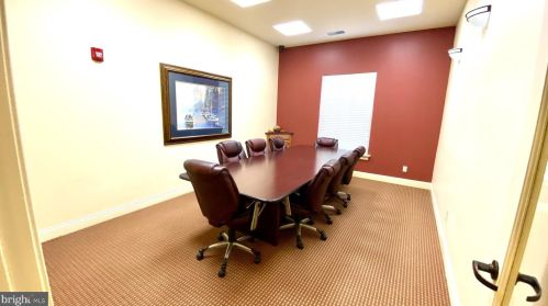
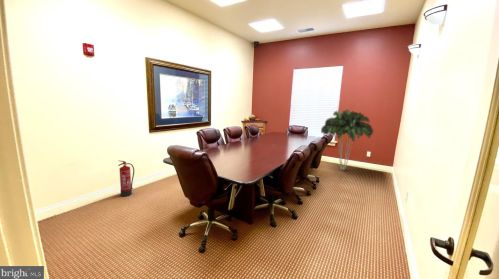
+ fire extinguisher (127, 176)
+ indoor plant (347, 140)
